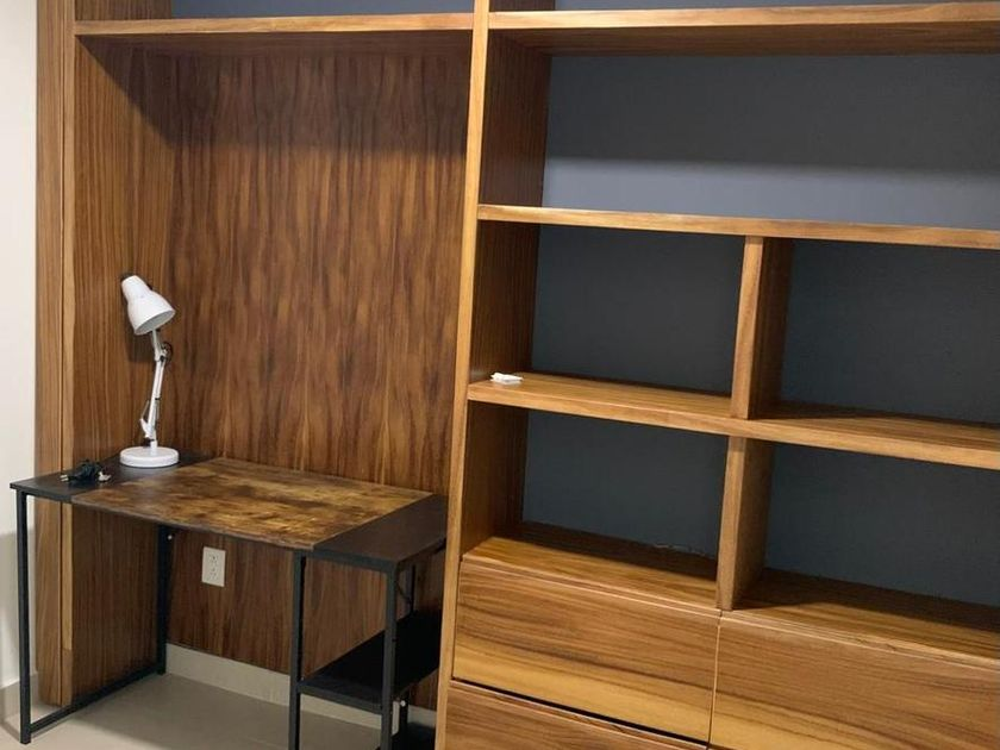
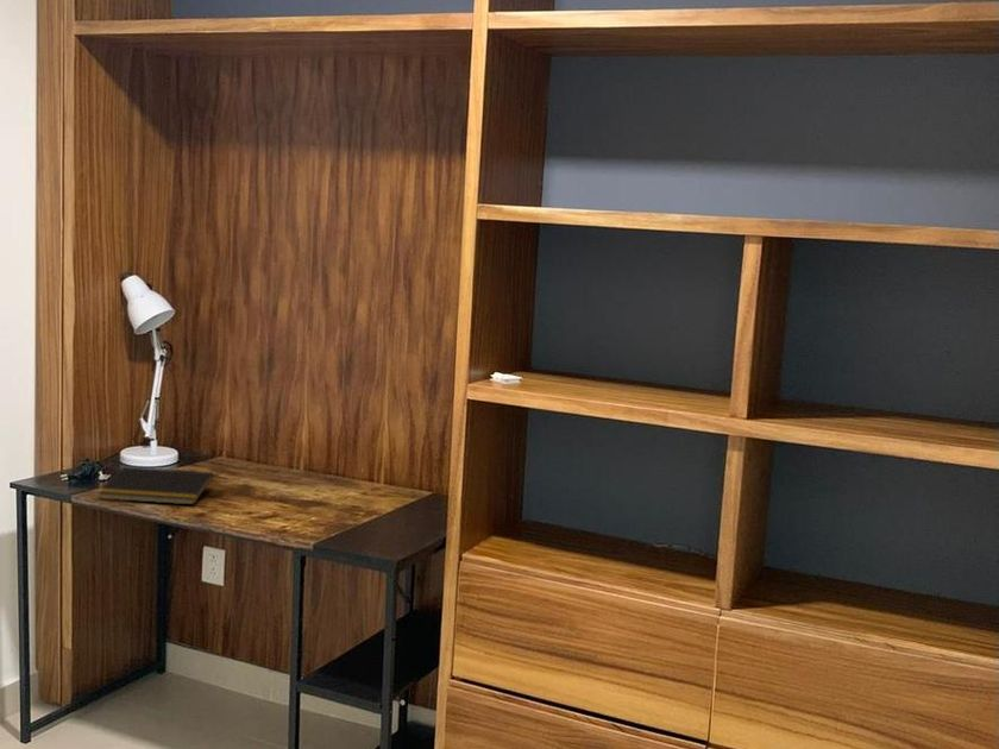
+ notepad (157, 485)
